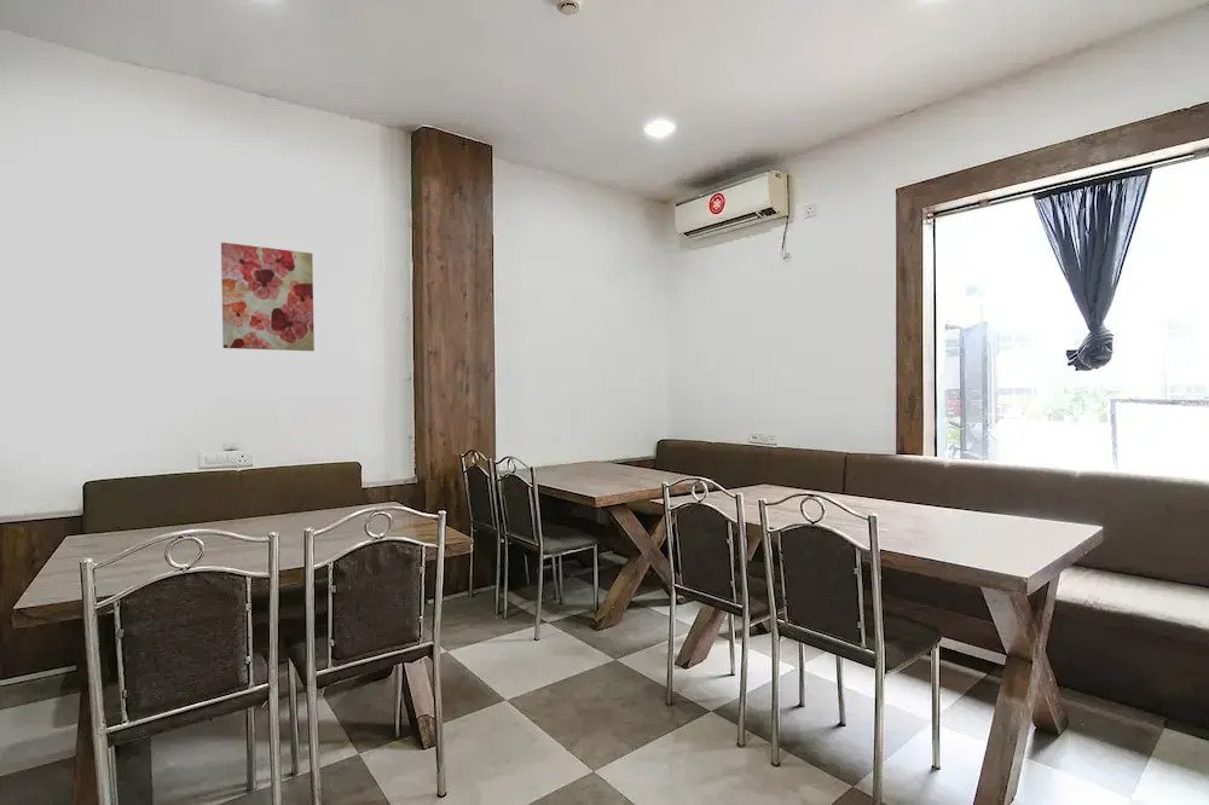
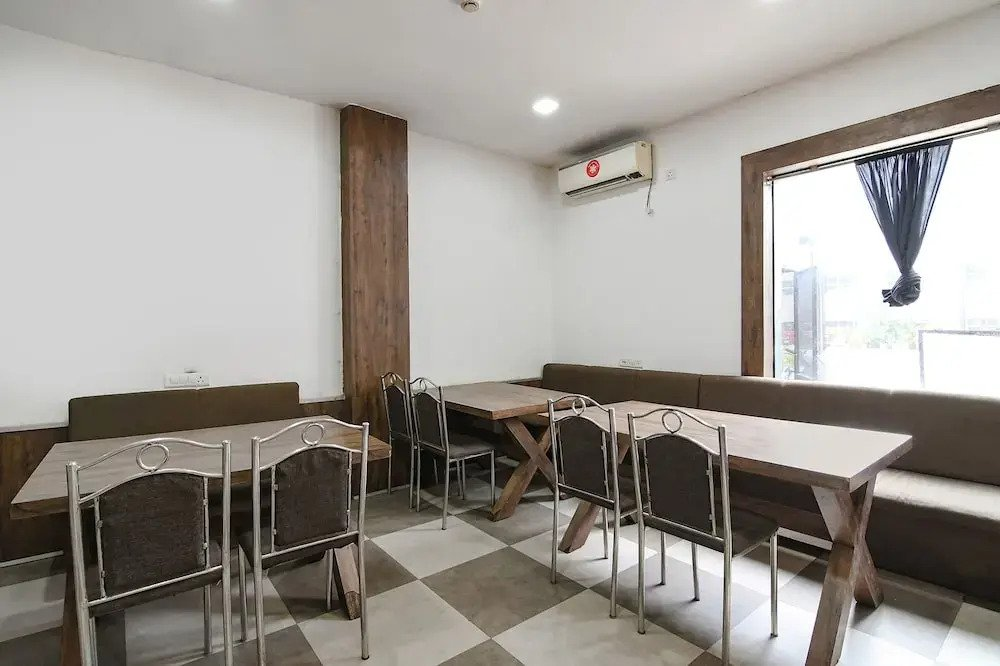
- wall art (268, 299)
